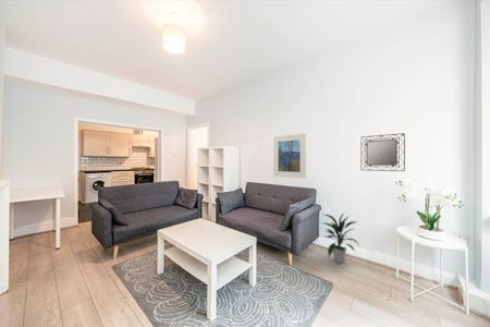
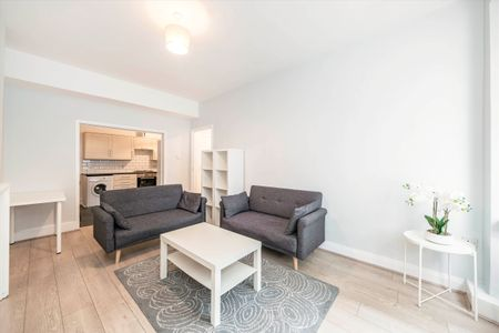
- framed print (289, 156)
- home mirror (381, 153)
- indoor plant (338, 235)
